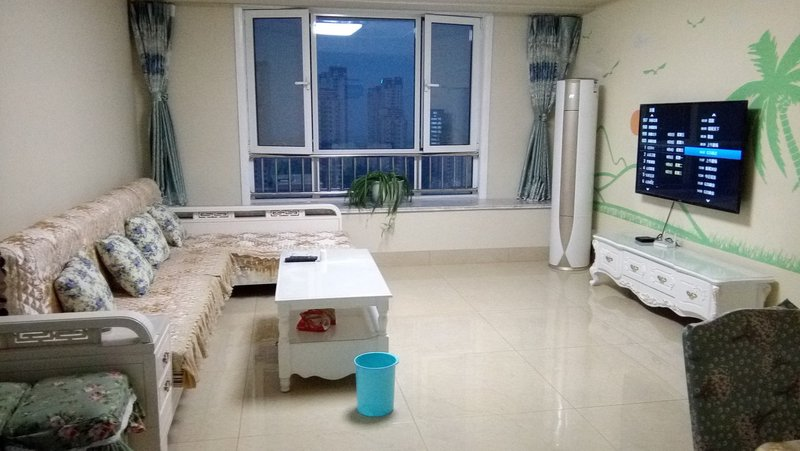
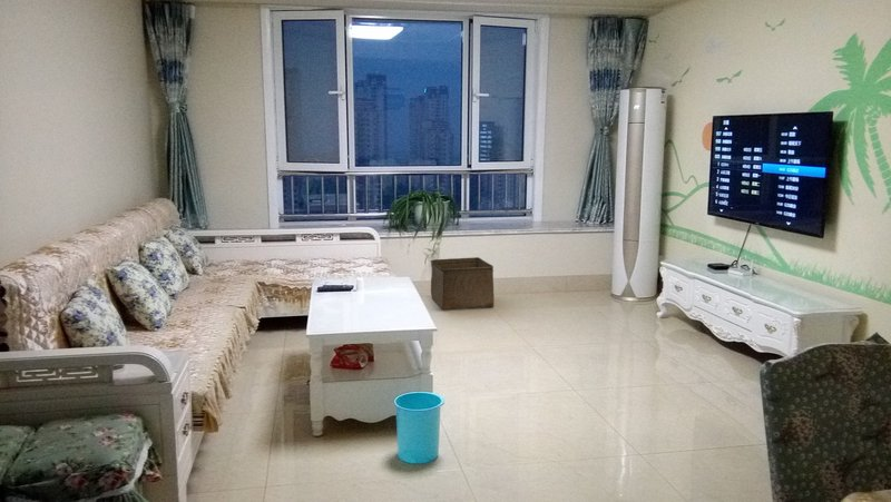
+ storage bin (461, 283)
